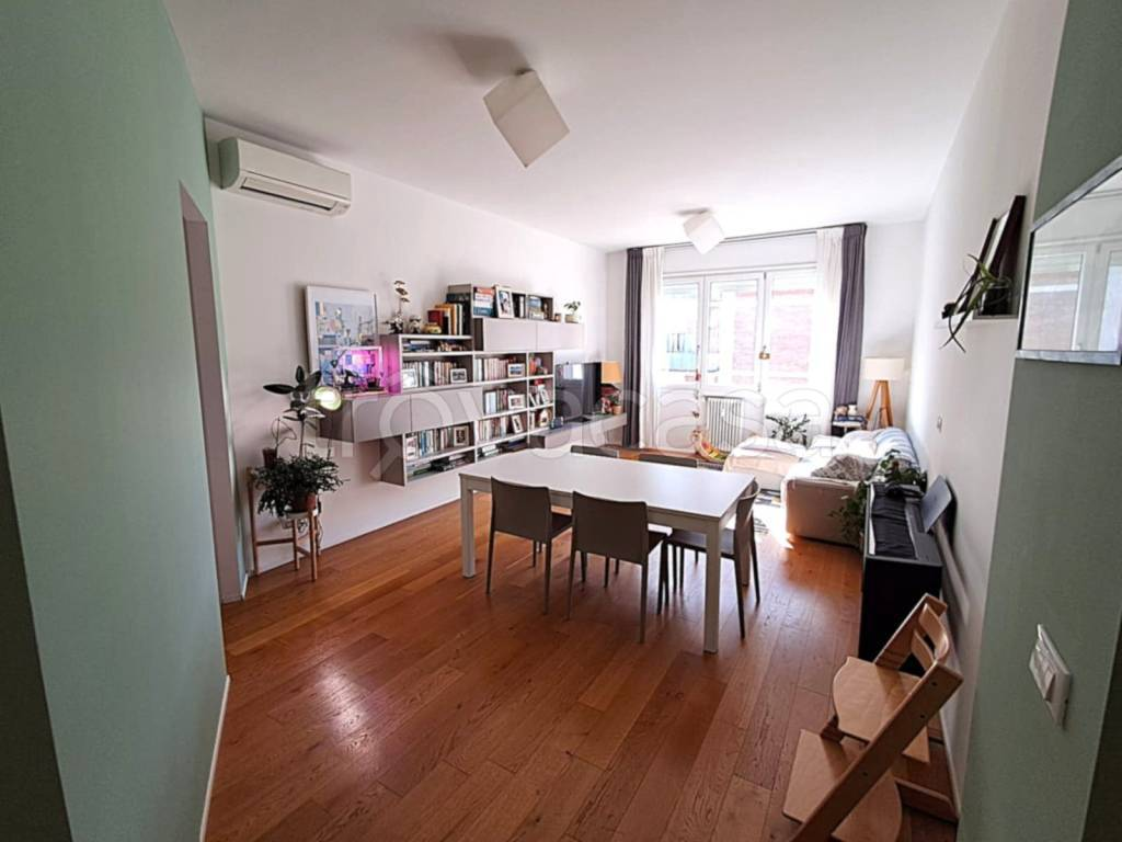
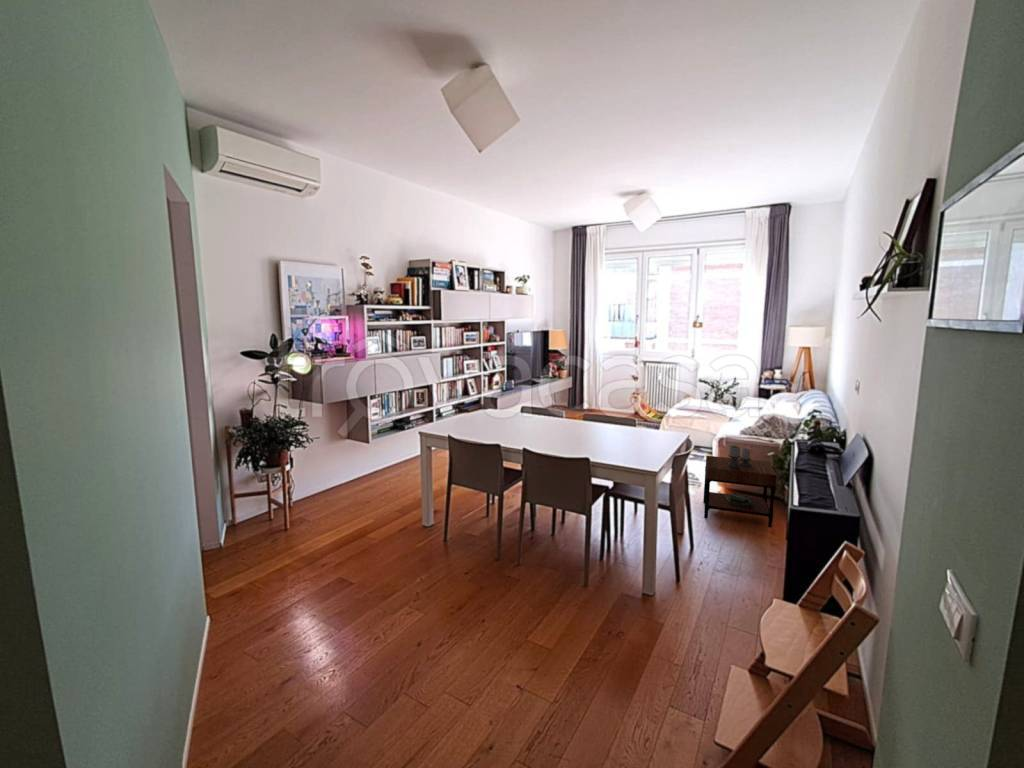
+ side table (737, 479)
